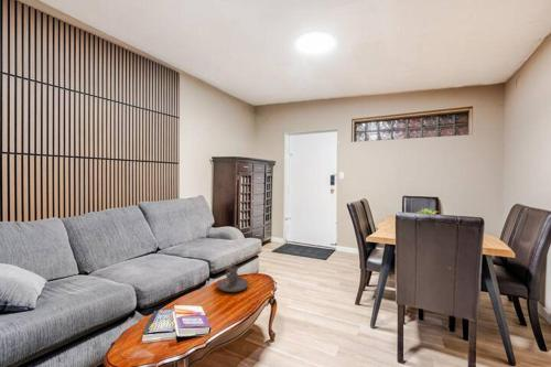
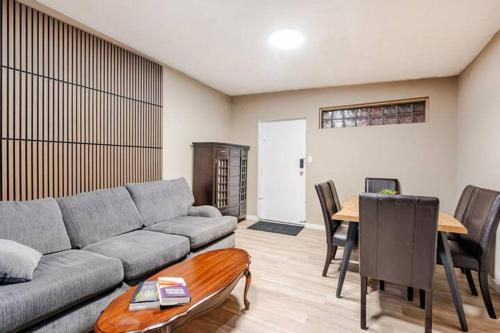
- candle holder (231, 277)
